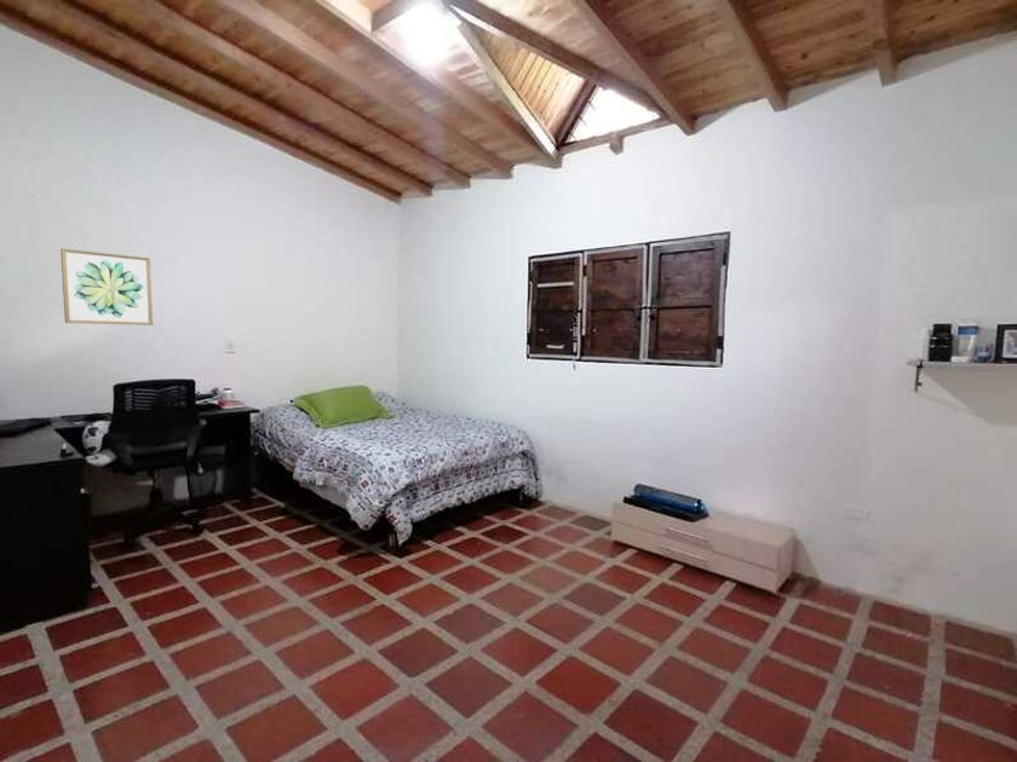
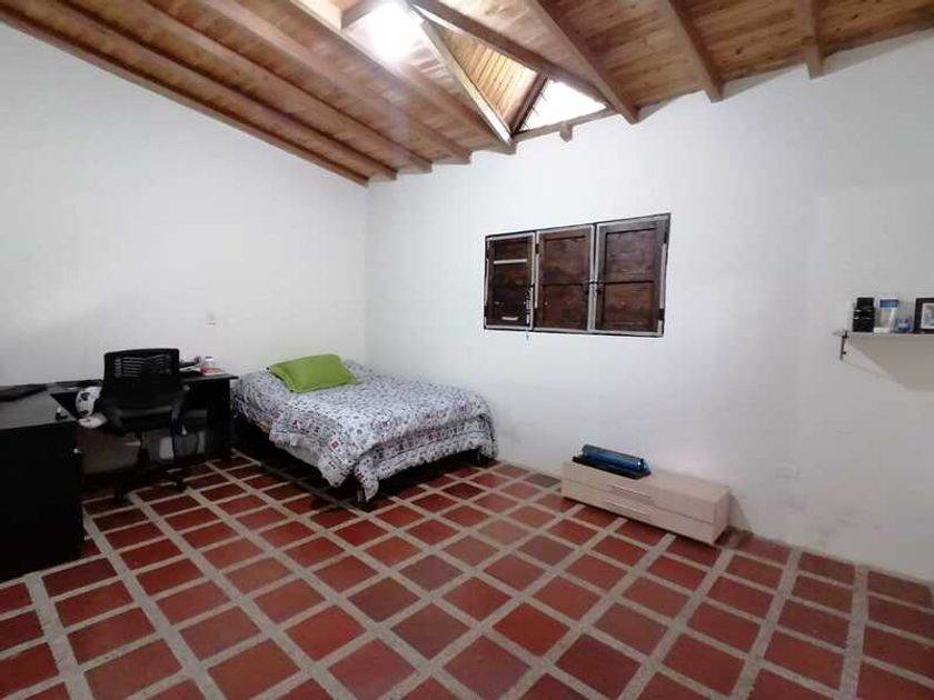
- wall art (109, 289)
